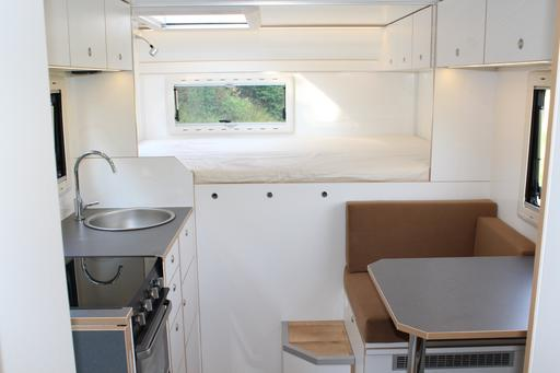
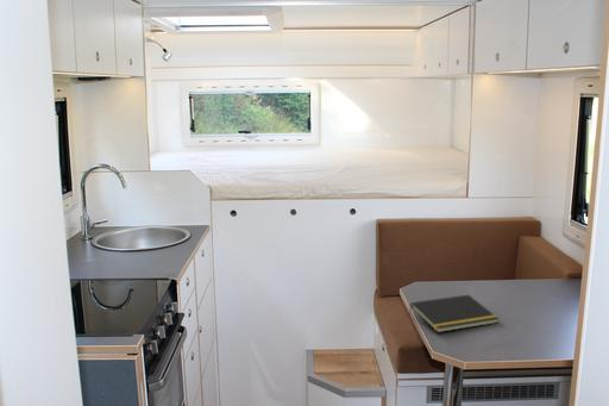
+ notepad (453, 312)
